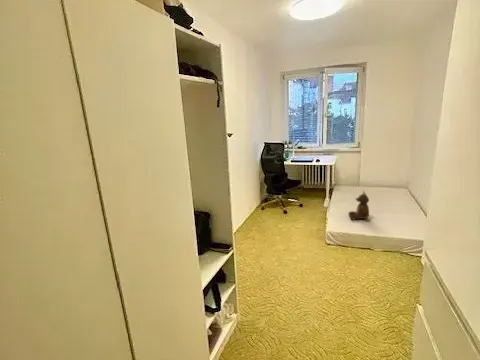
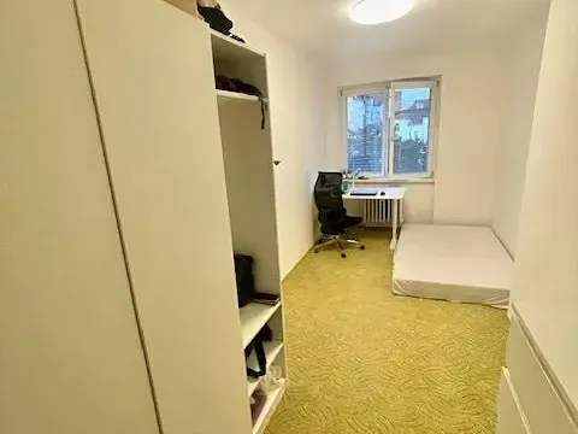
- teddy bear (359, 205)
